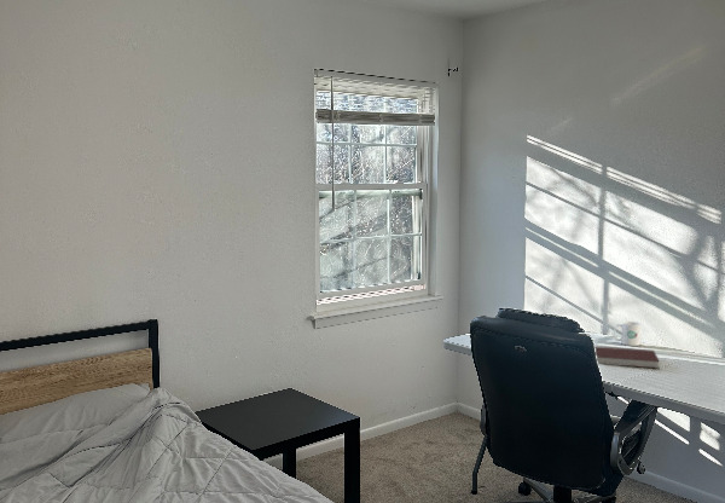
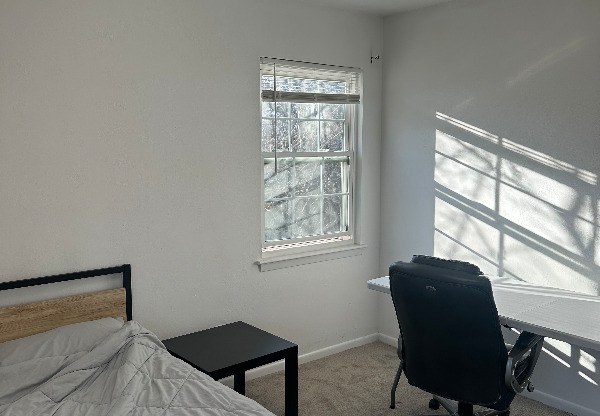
- mug (626, 333)
- notebook (625, 357)
